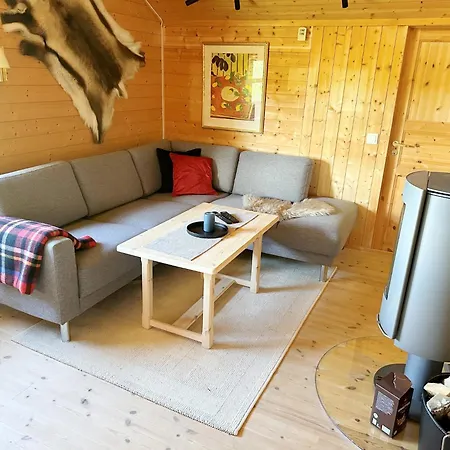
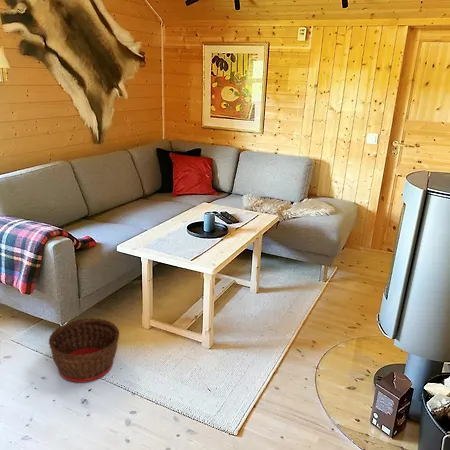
+ basket (85, 350)
